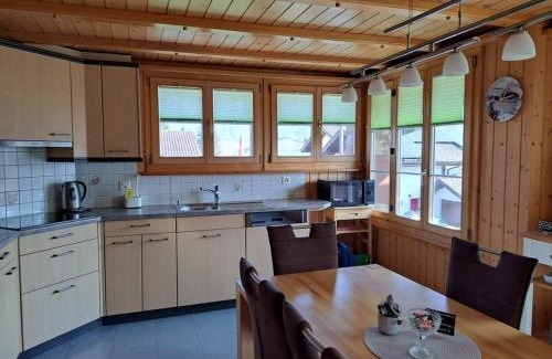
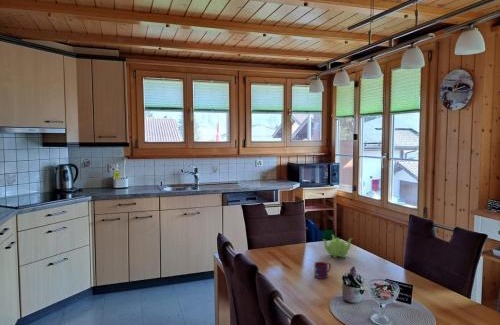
+ teapot (337, 247)
+ mug (323, 269)
